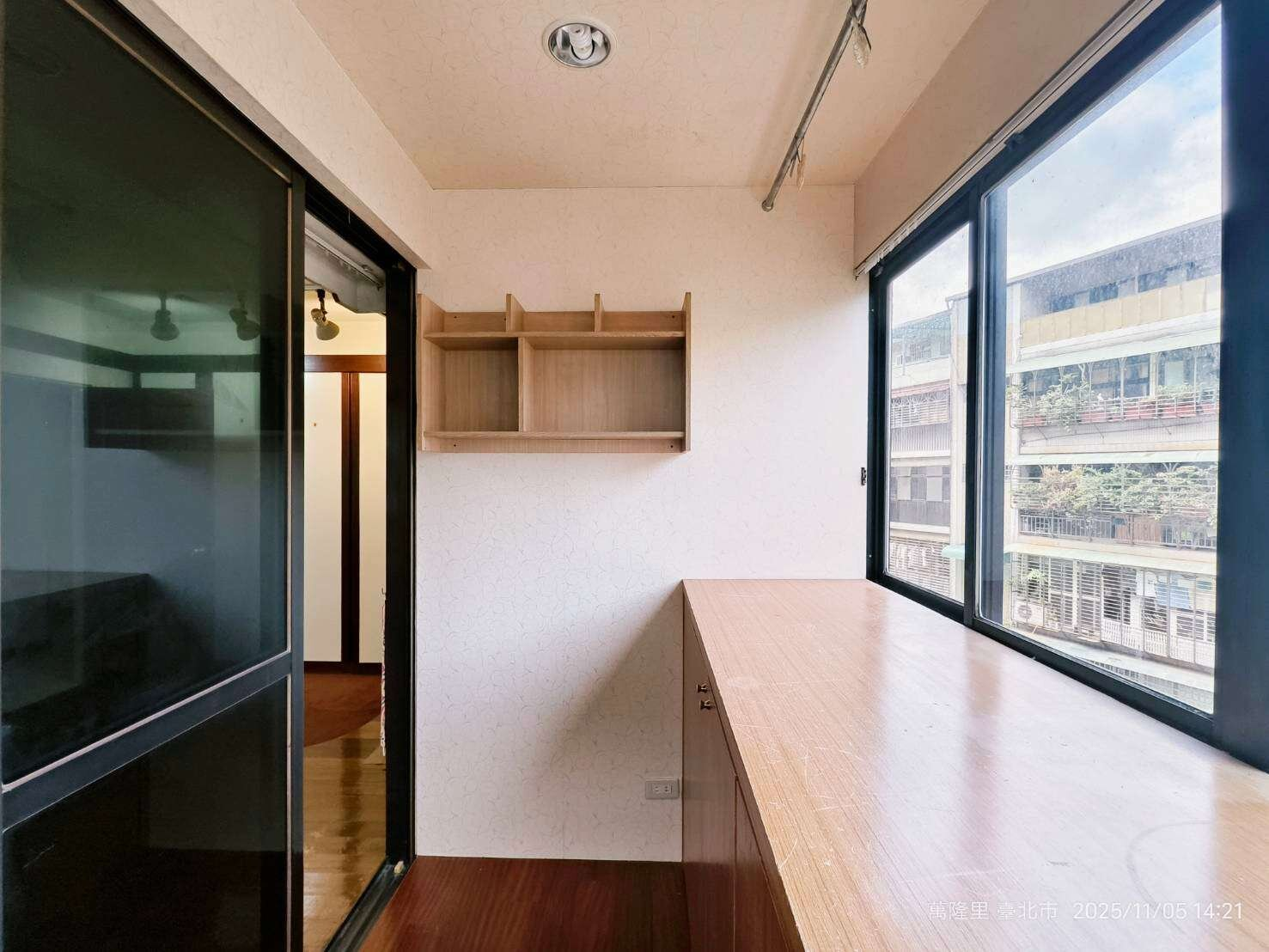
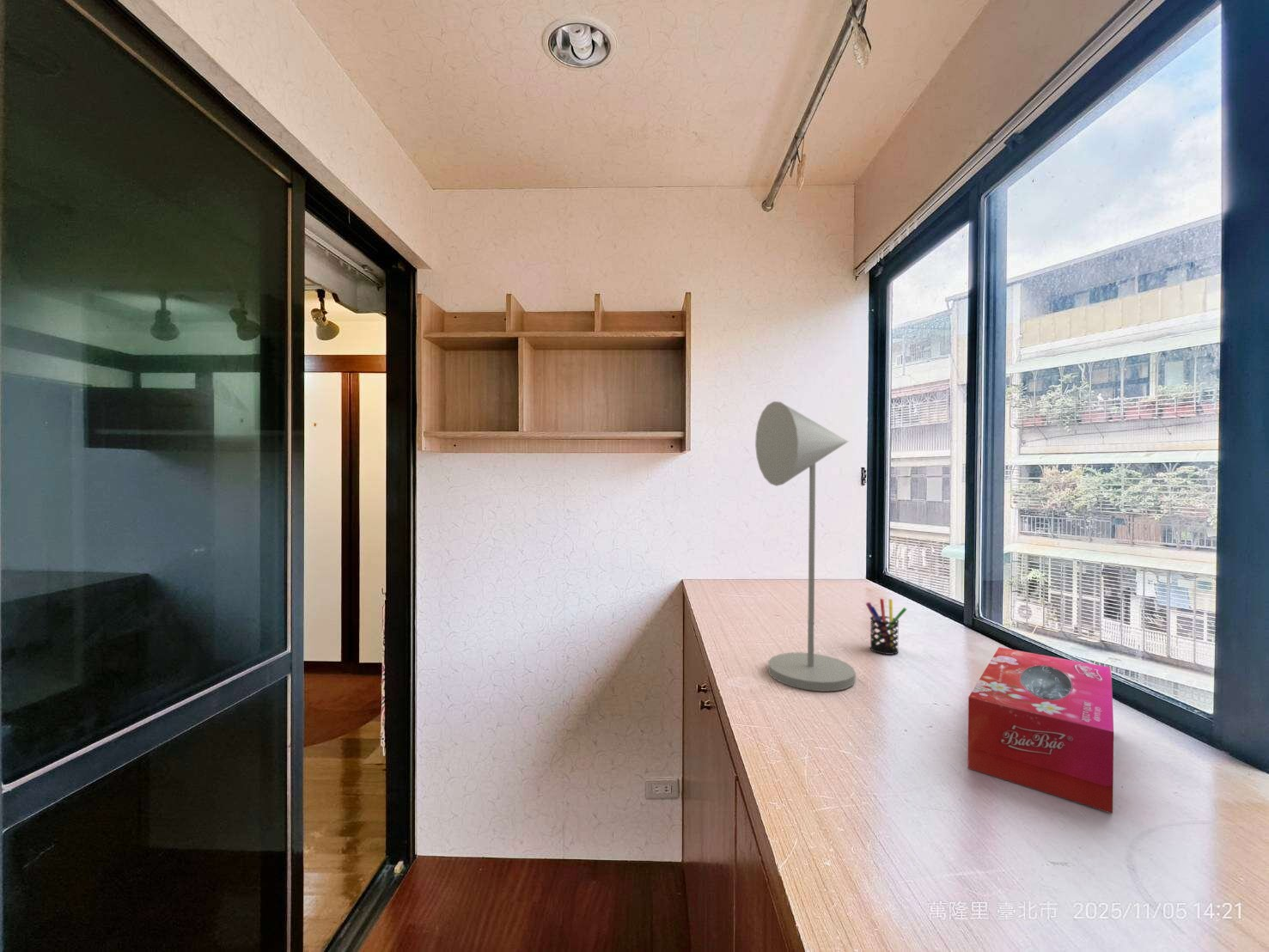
+ desk lamp (810, 539)
+ tissue box (1044, 714)
+ pen holder (887, 624)
